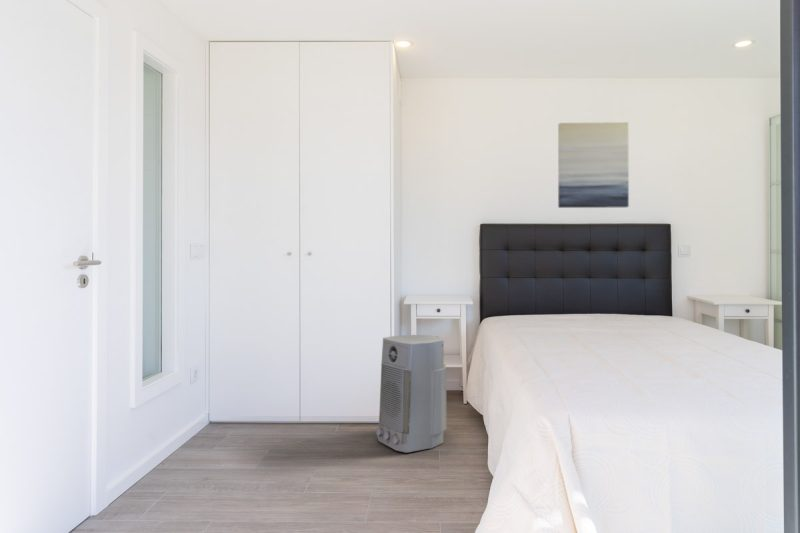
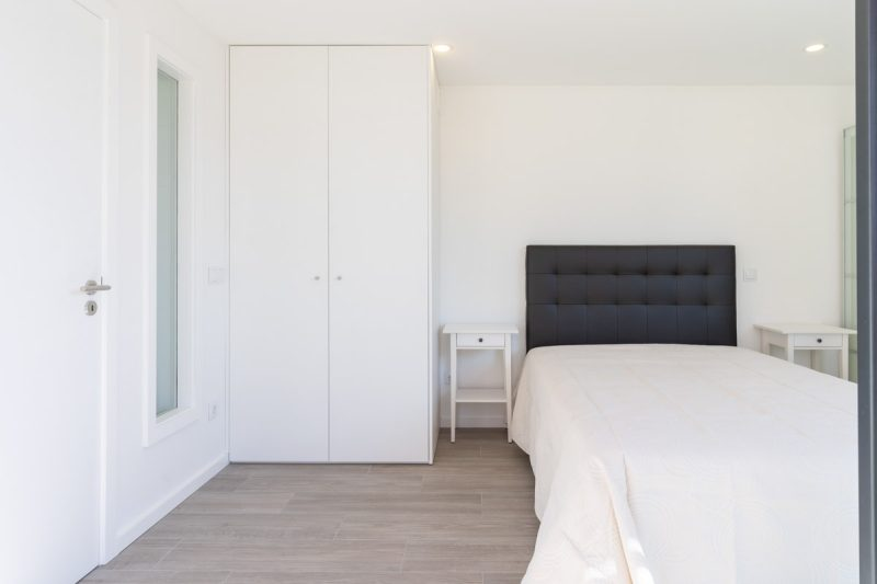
- wall art (593, 165)
- air purifier (414, 388)
